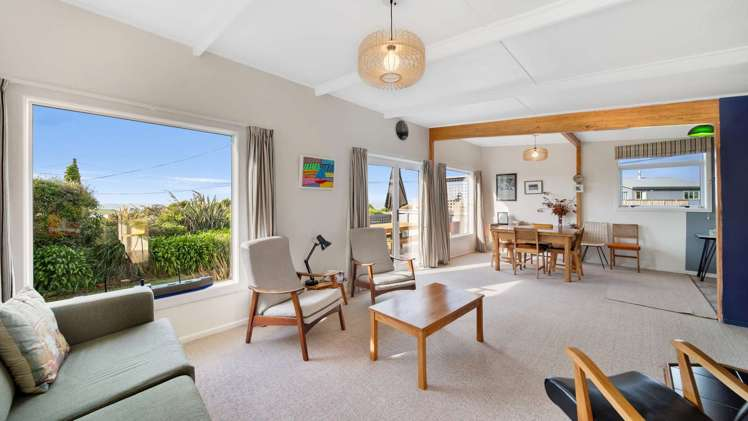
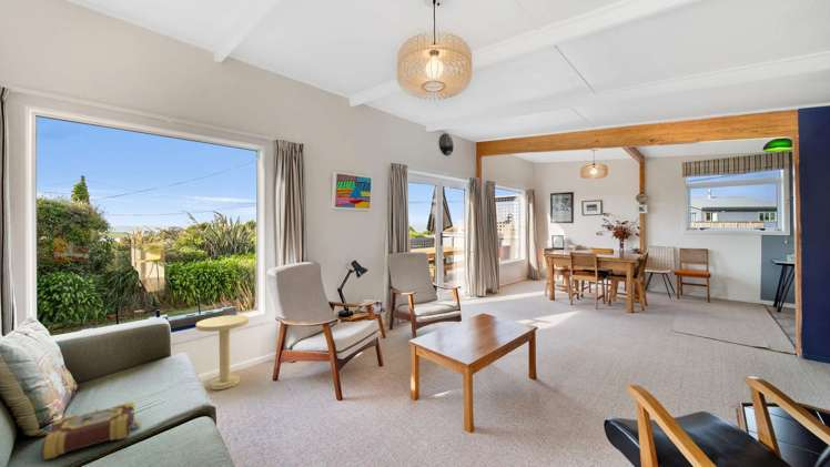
+ side table (223, 352)
+ book (97, 425)
